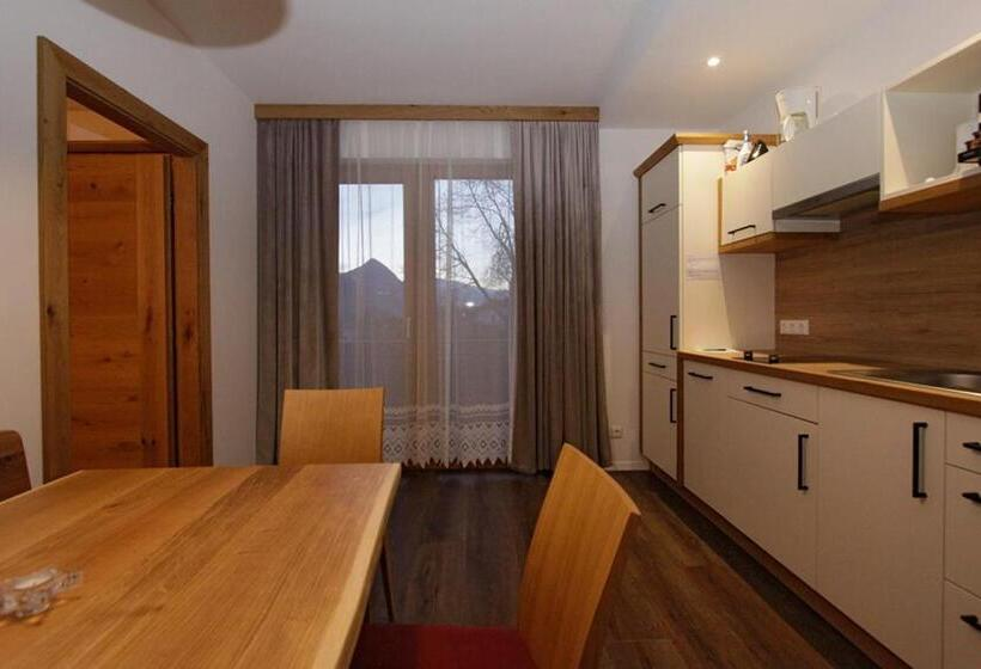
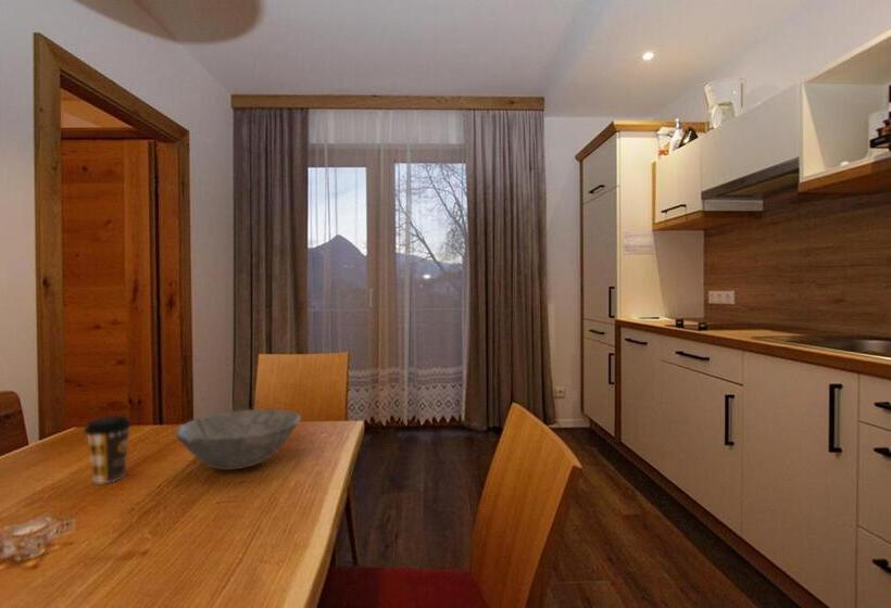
+ coffee cup (109, 448)
+ bowl (241, 442)
